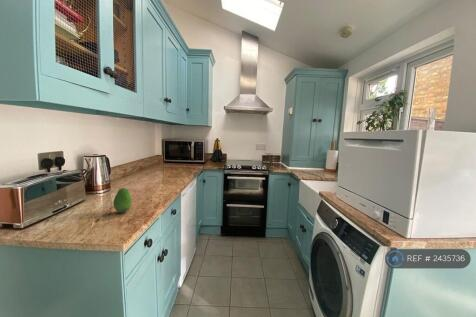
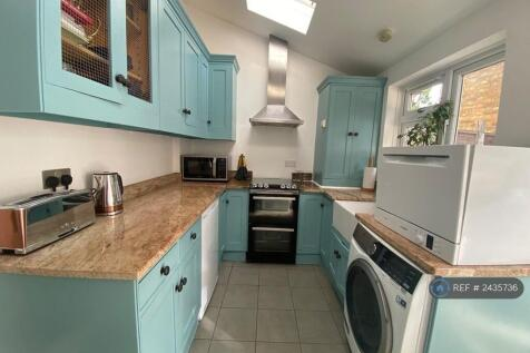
- fruit (122, 200)
